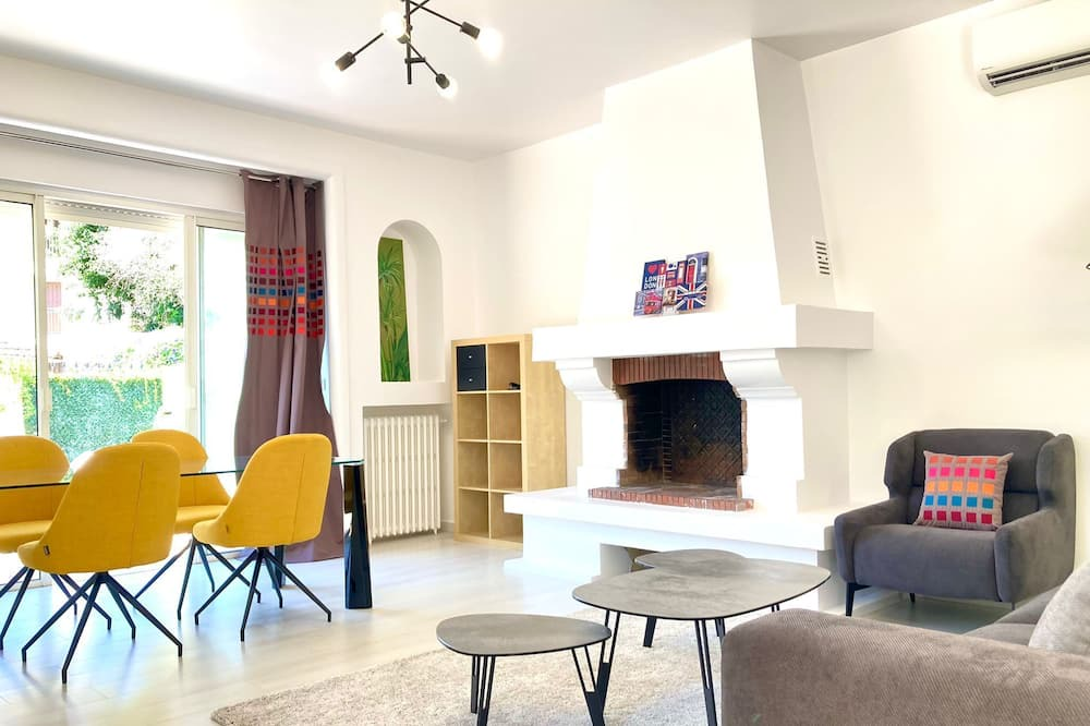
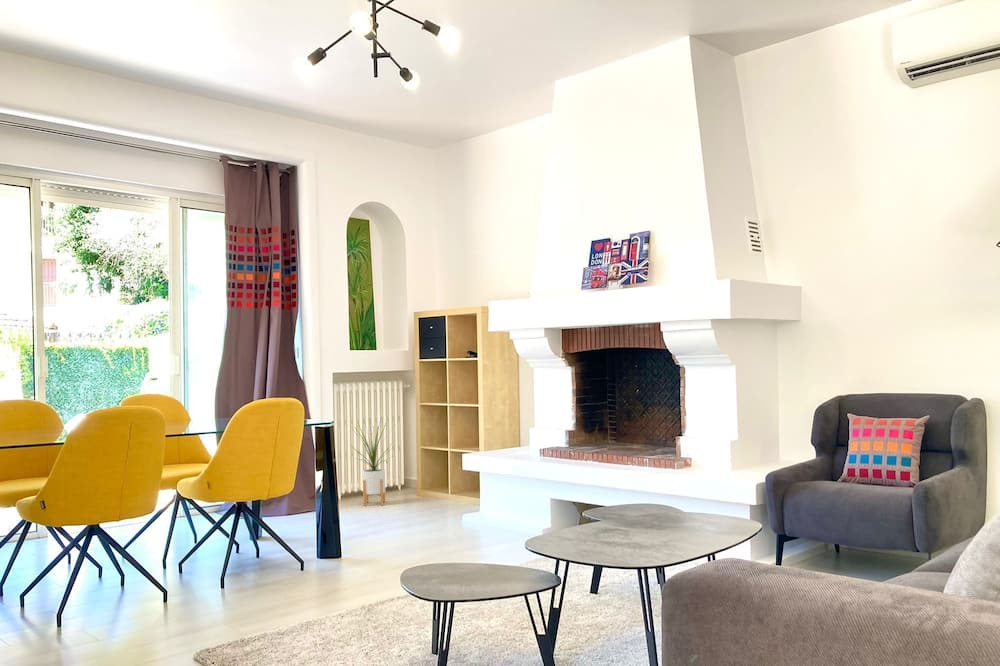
+ house plant (373, 459)
